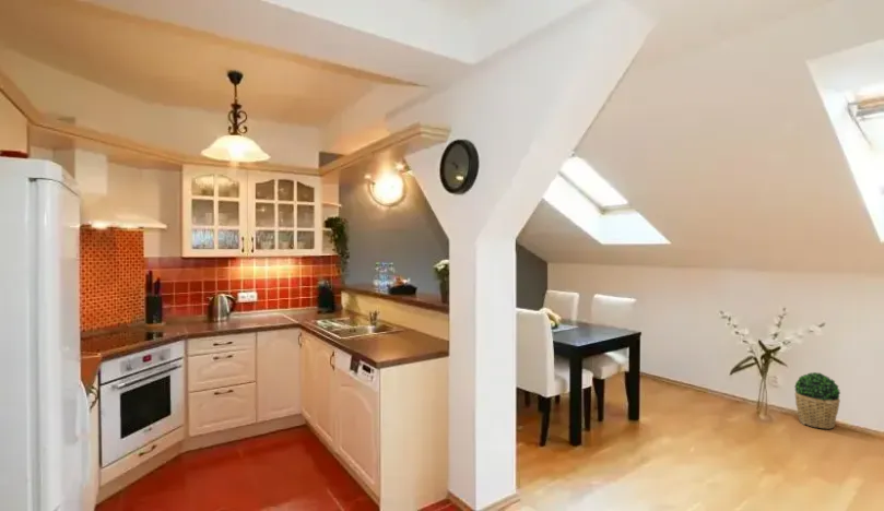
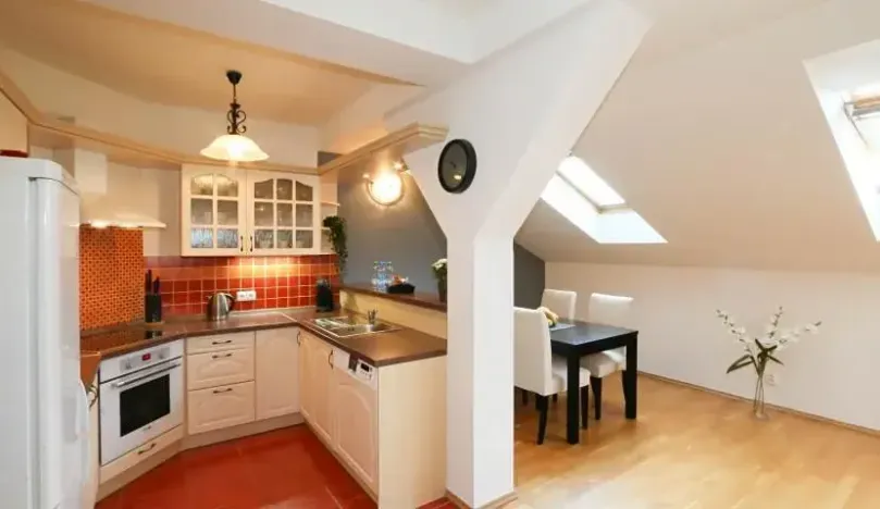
- potted plant (816, 399)
